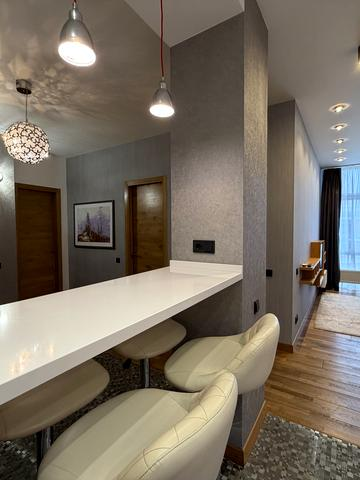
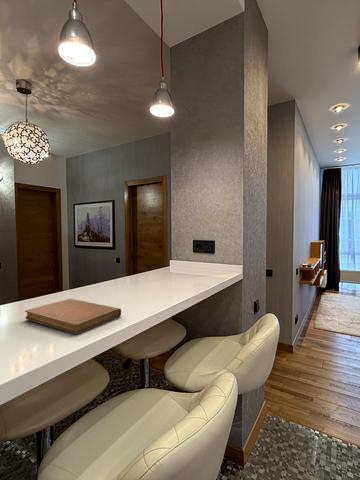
+ notebook (73, 313)
